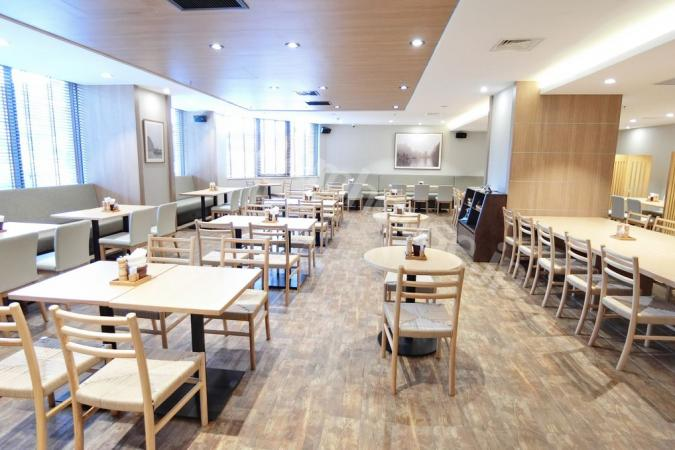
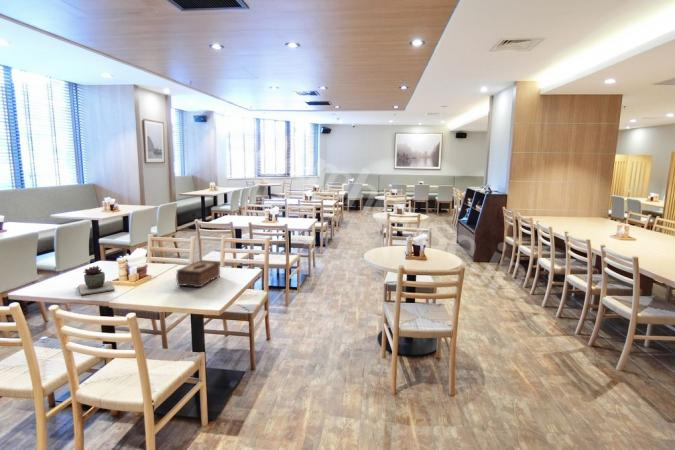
+ tissue box (199, 273)
+ succulent plant (95, 277)
